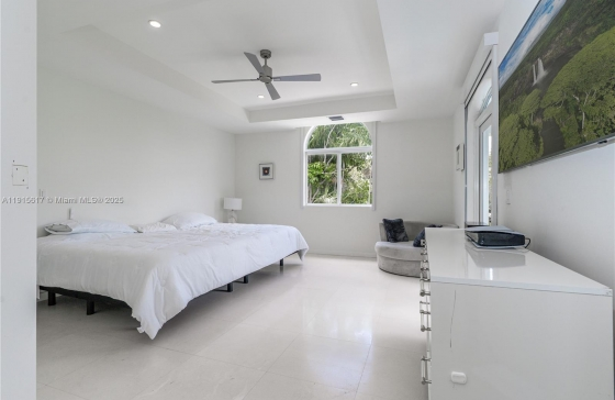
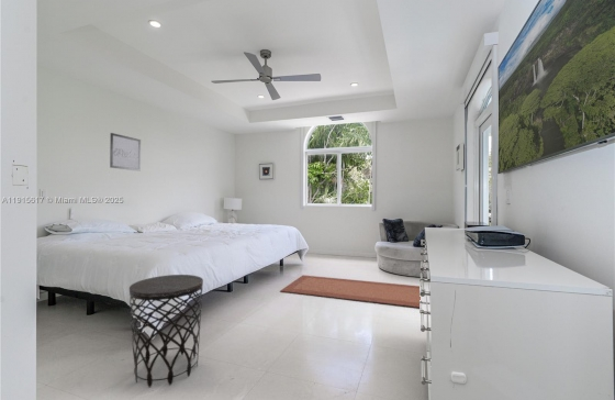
+ wall art (125, 153)
+ rug (390, 292)
+ side table (167, 325)
